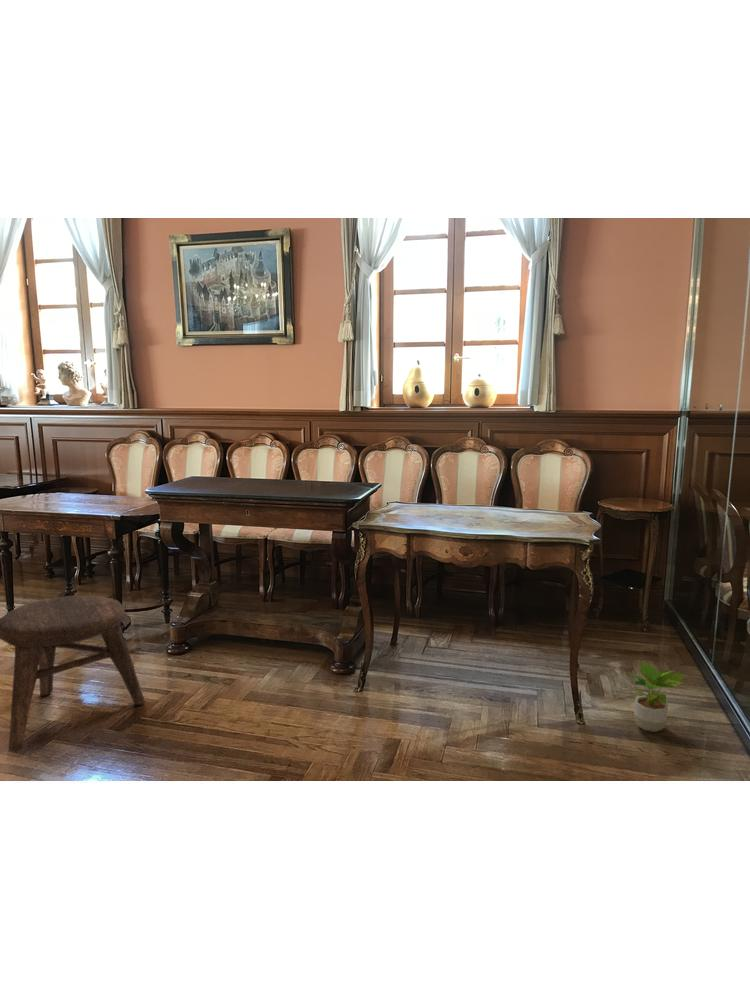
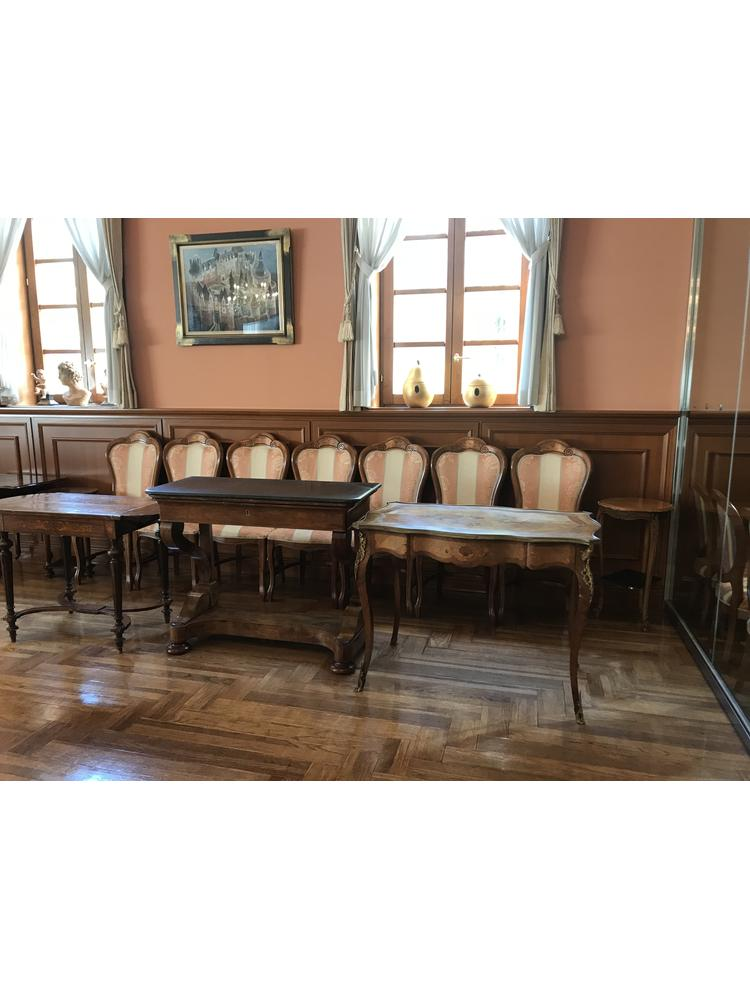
- potted plant (658, 695)
- stool (64, 663)
